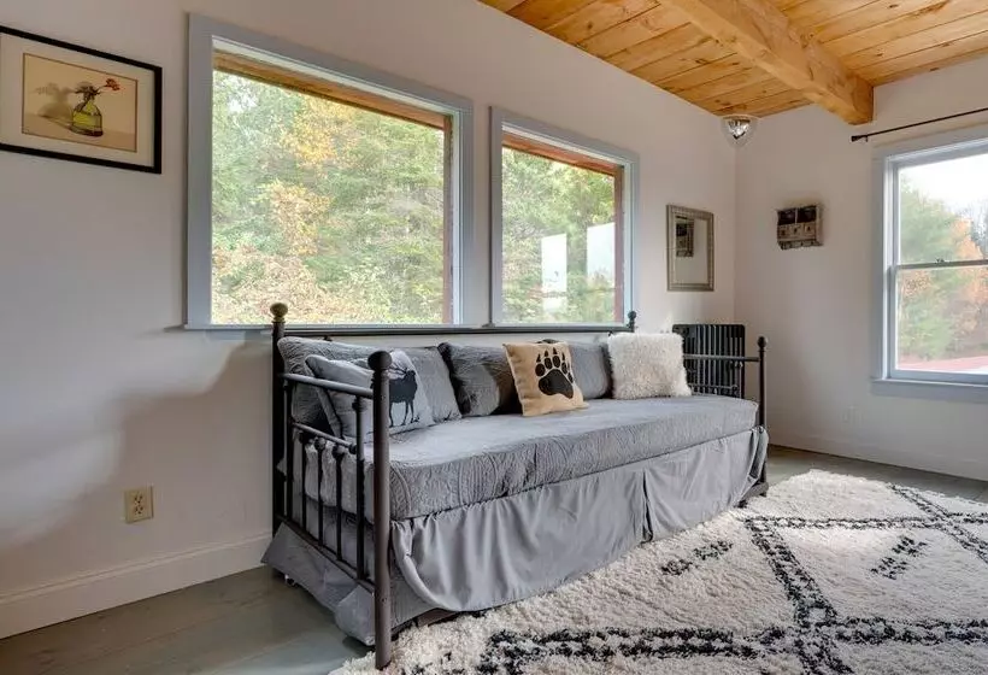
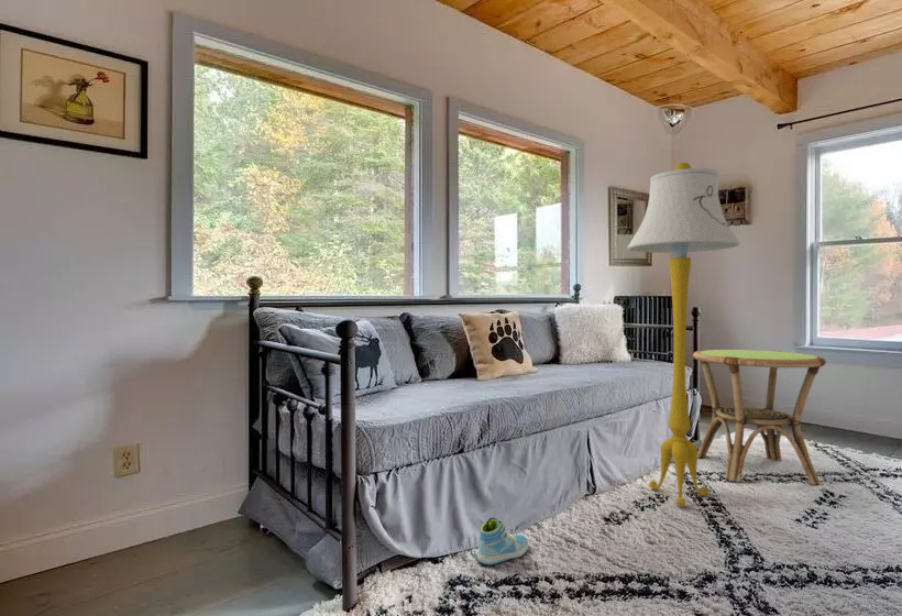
+ floor lamp (681, 329)
+ side table (755, 411)
+ sneaker (504, 535)
